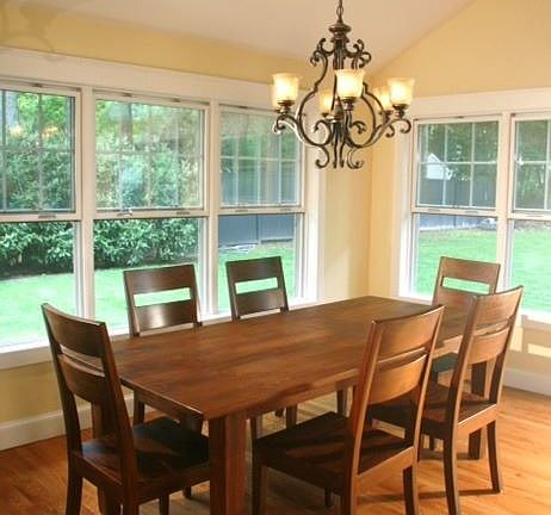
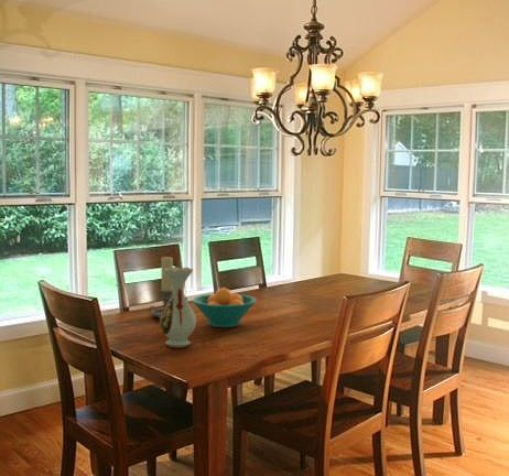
+ vase (177, 306)
+ fruit bowl (224, 306)
+ candle holder (164, 285)
